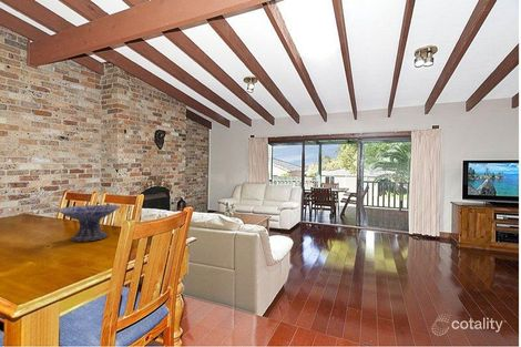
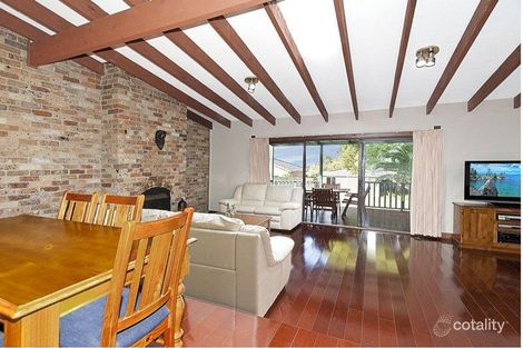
- decorative bowl (89, 222)
